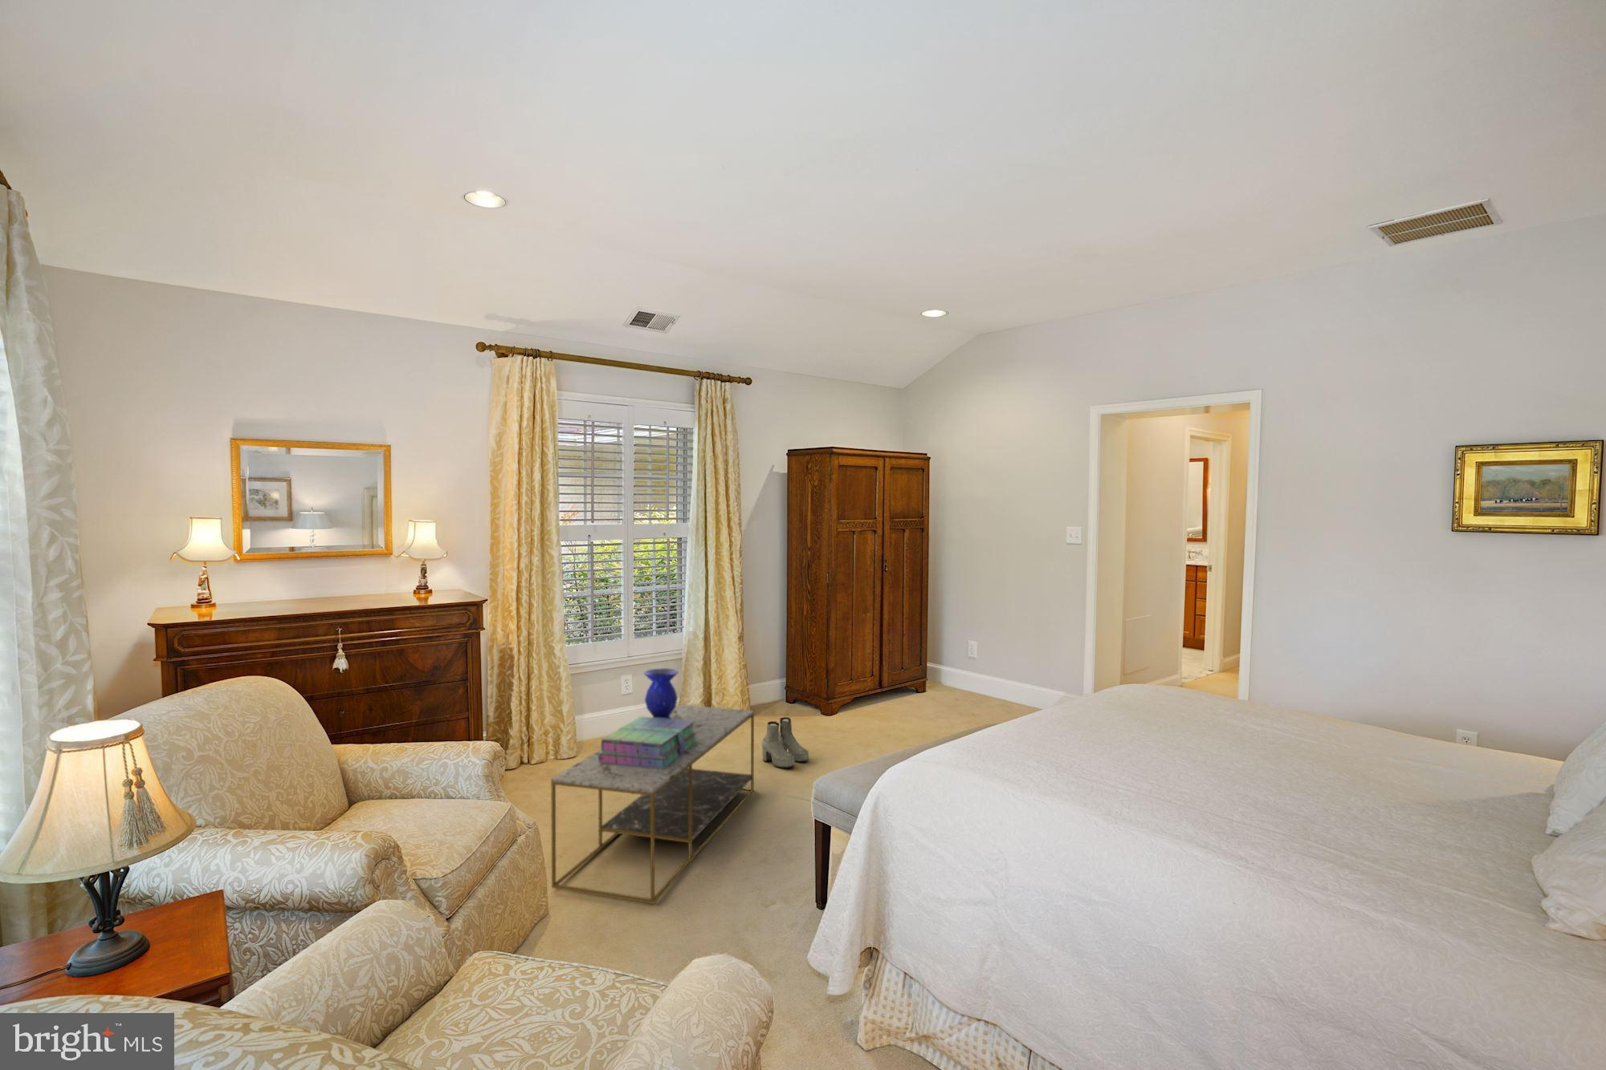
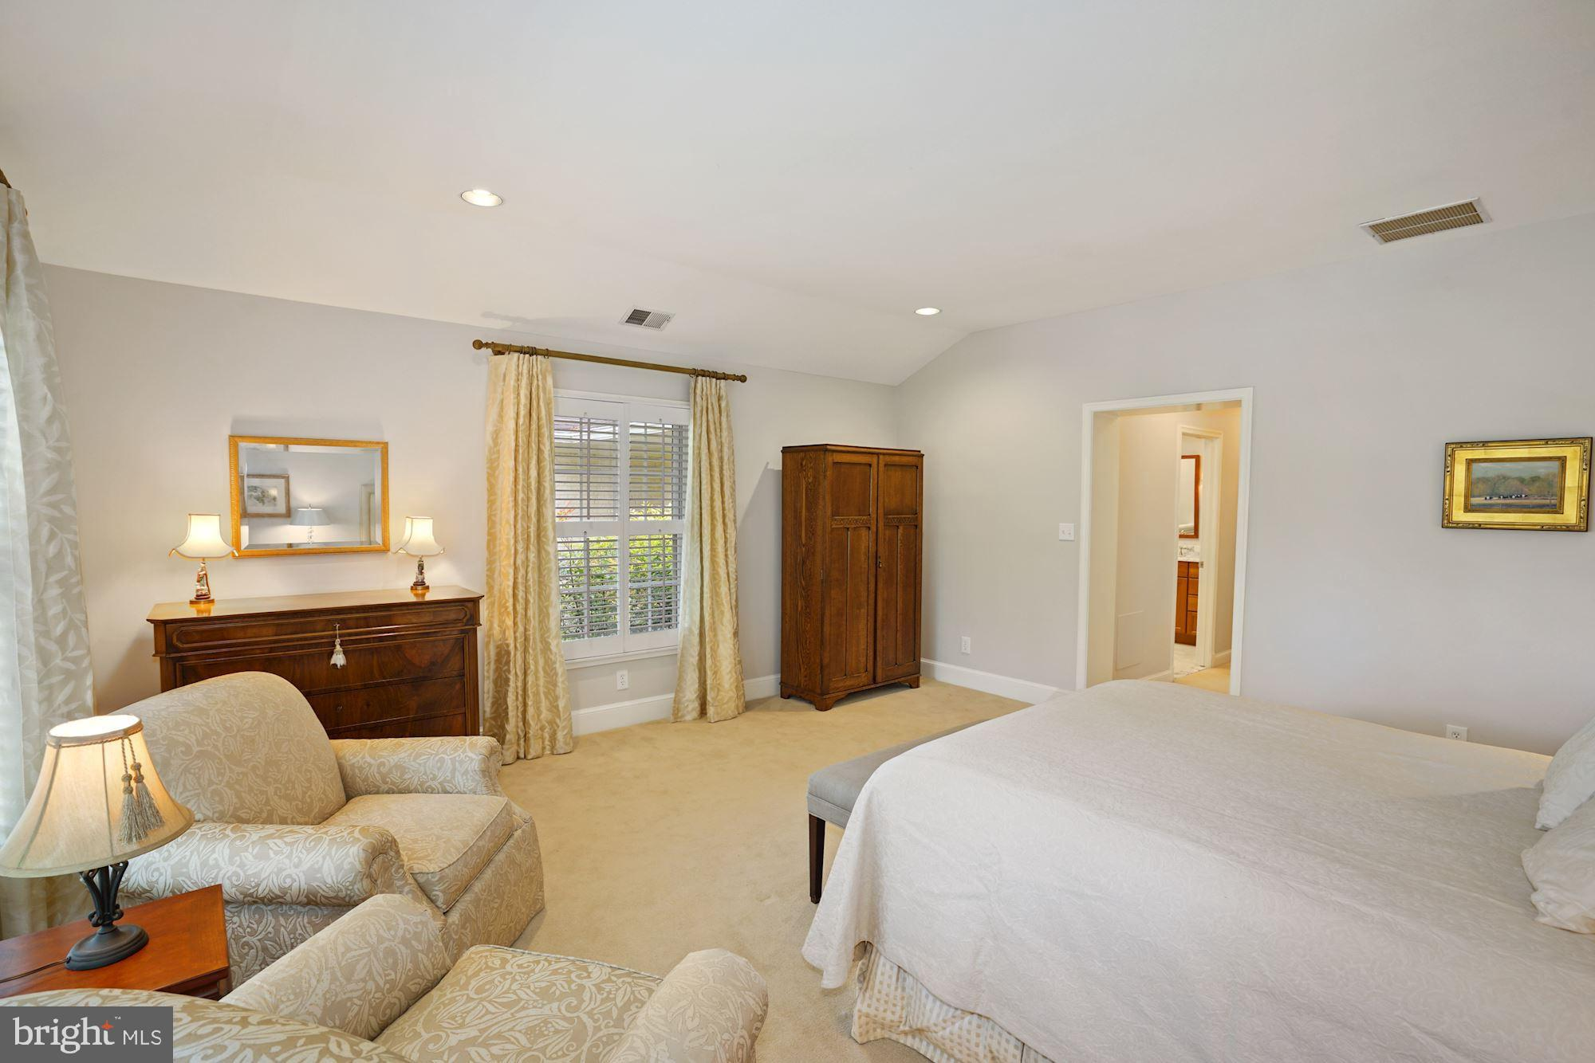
- coffee table (667, 786)
- boots (785, 742)
- stack of books (650, 739)
- vase (661, 697)
